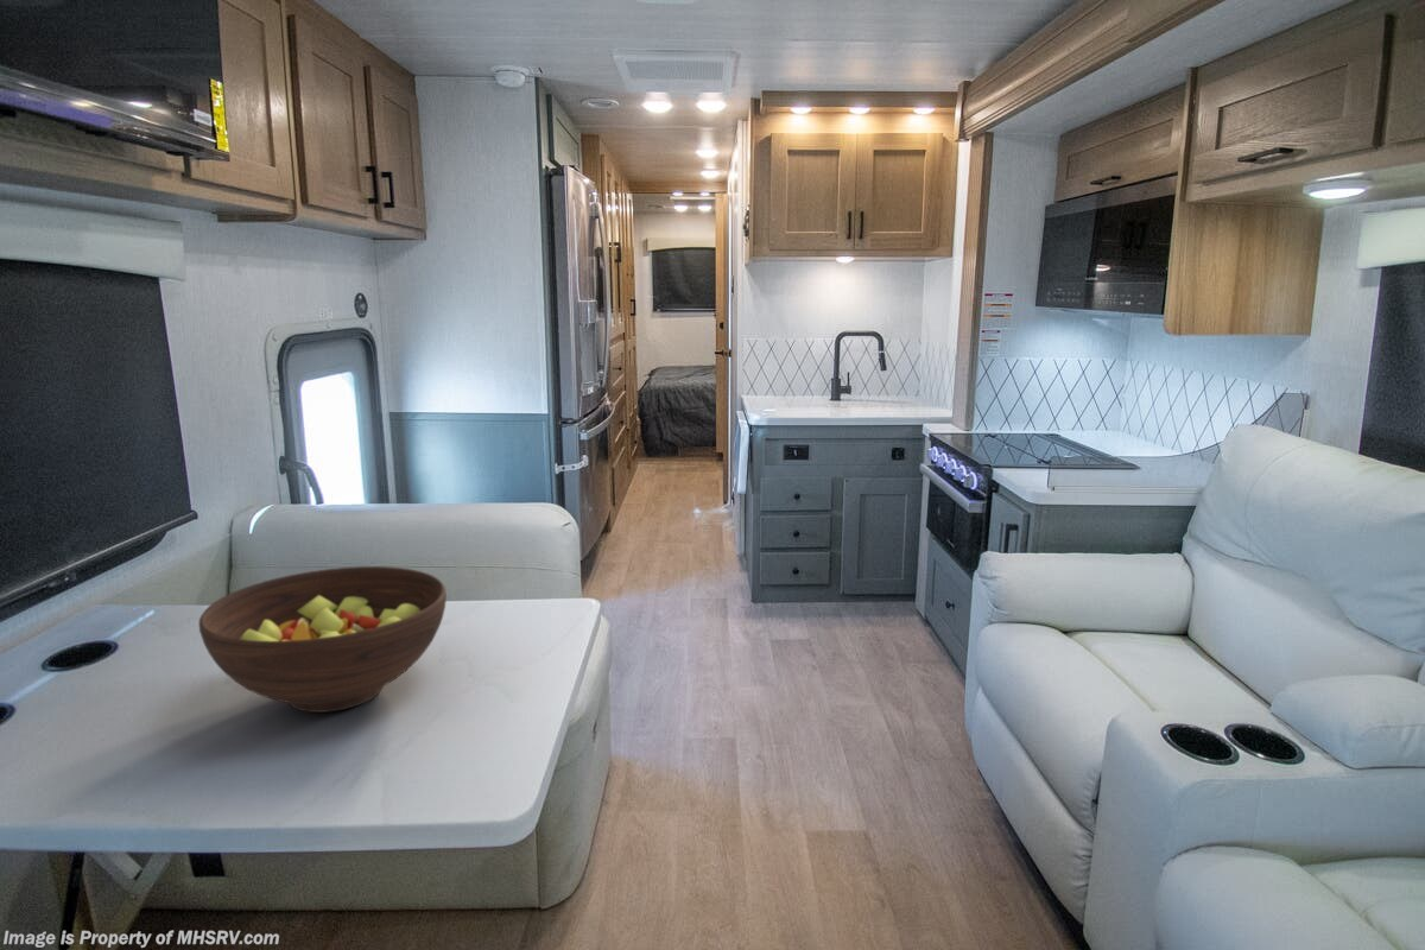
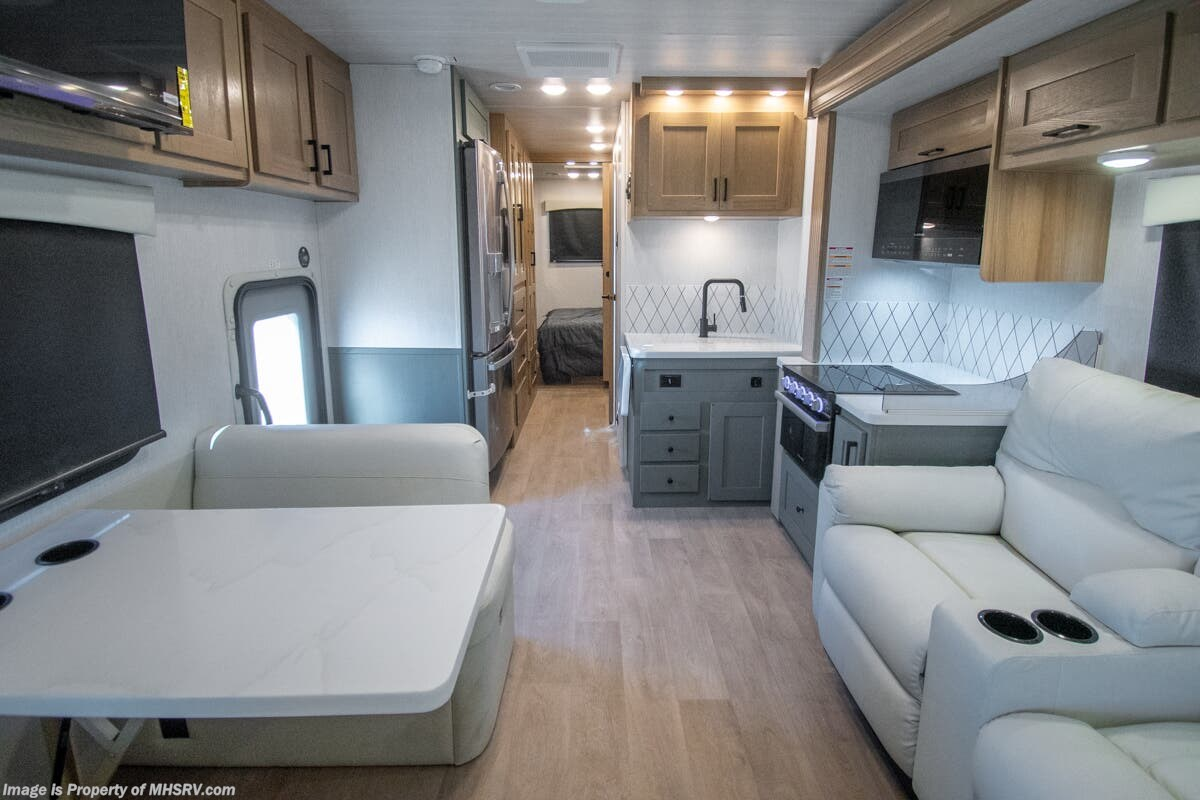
- fruit bowl (332, 647)
